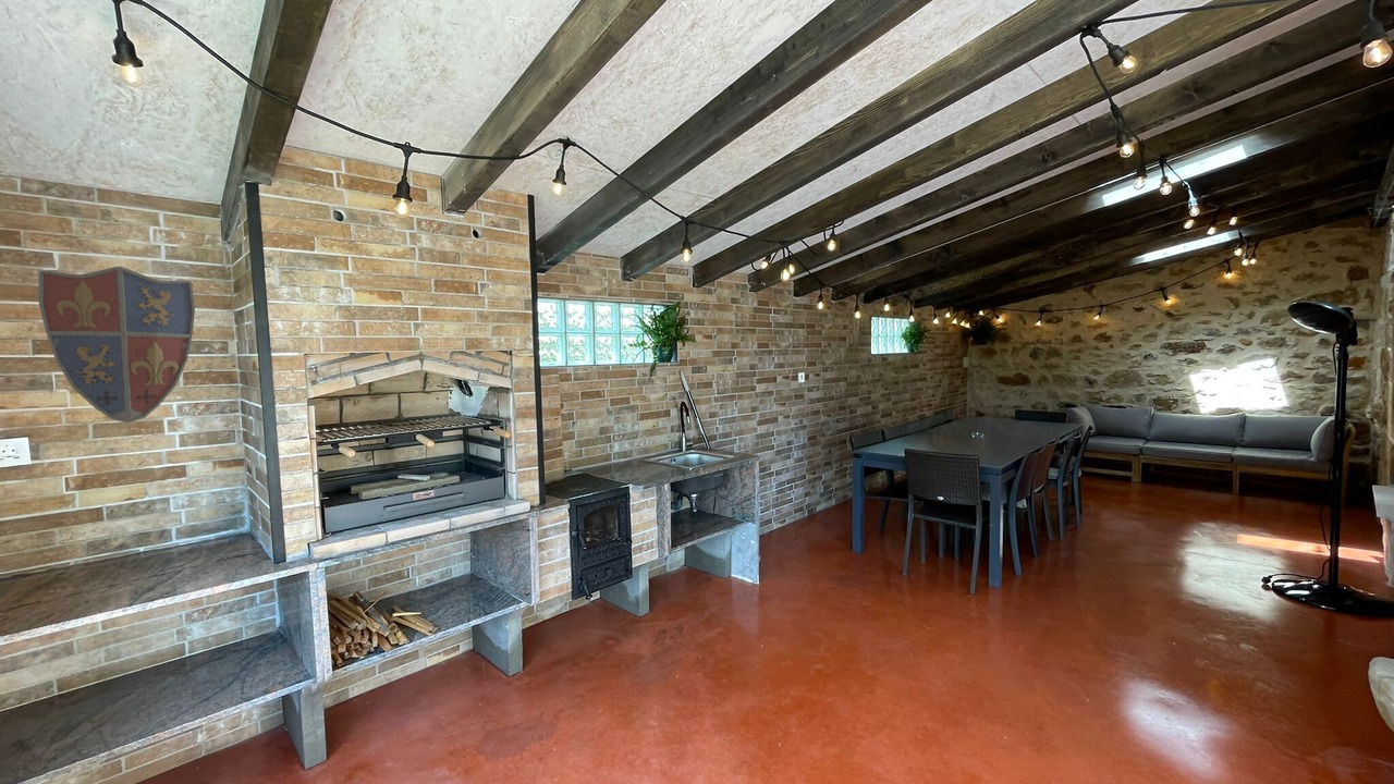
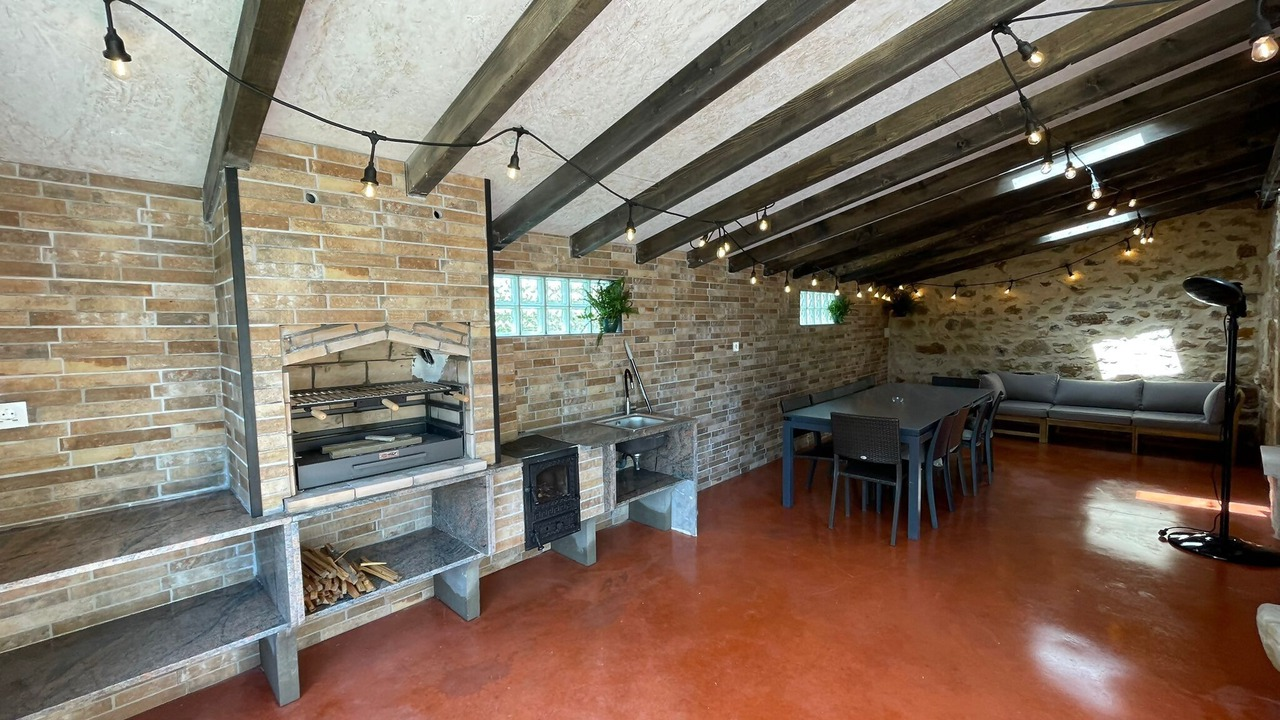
- decorative shield (124, 345)
